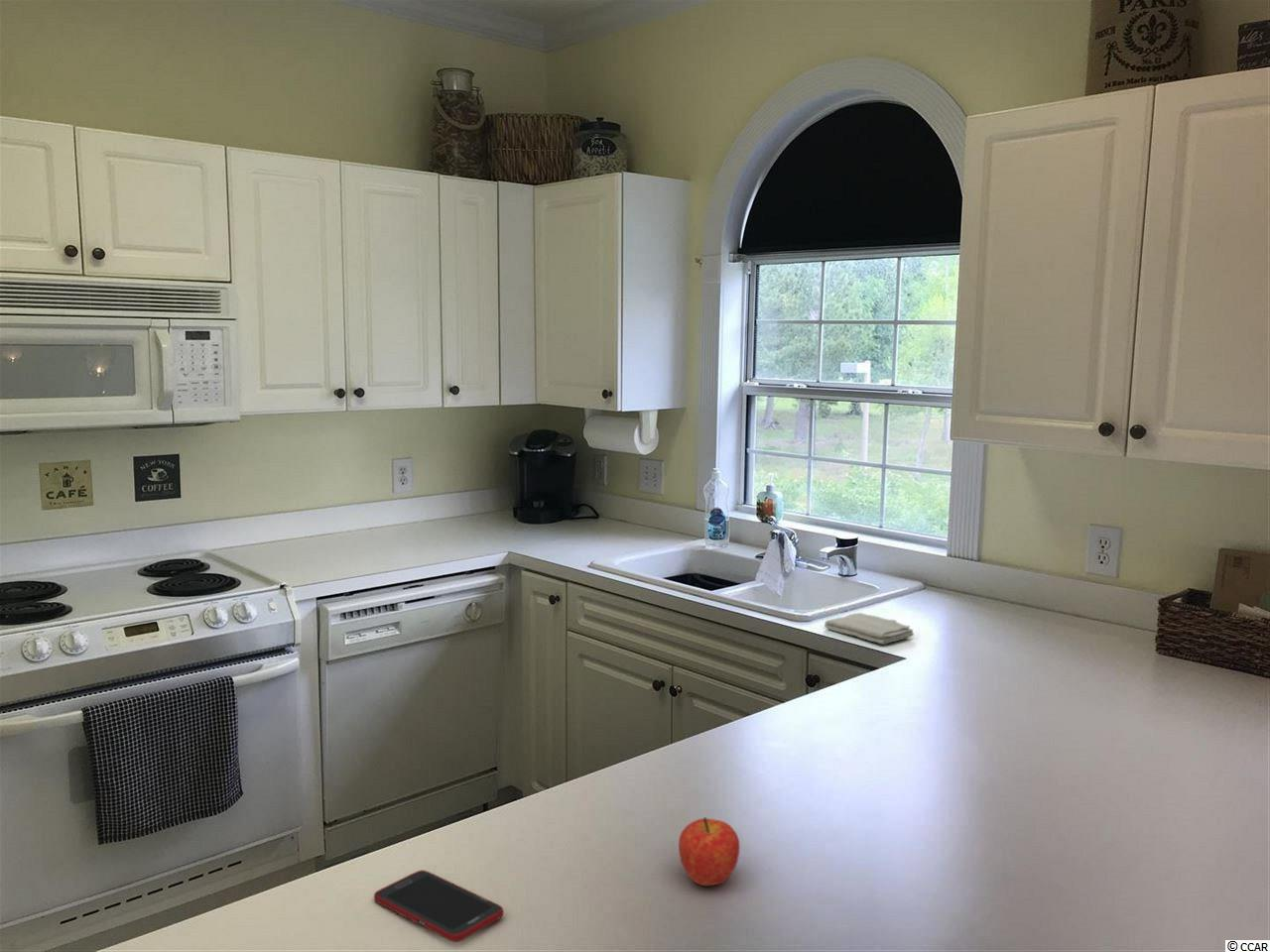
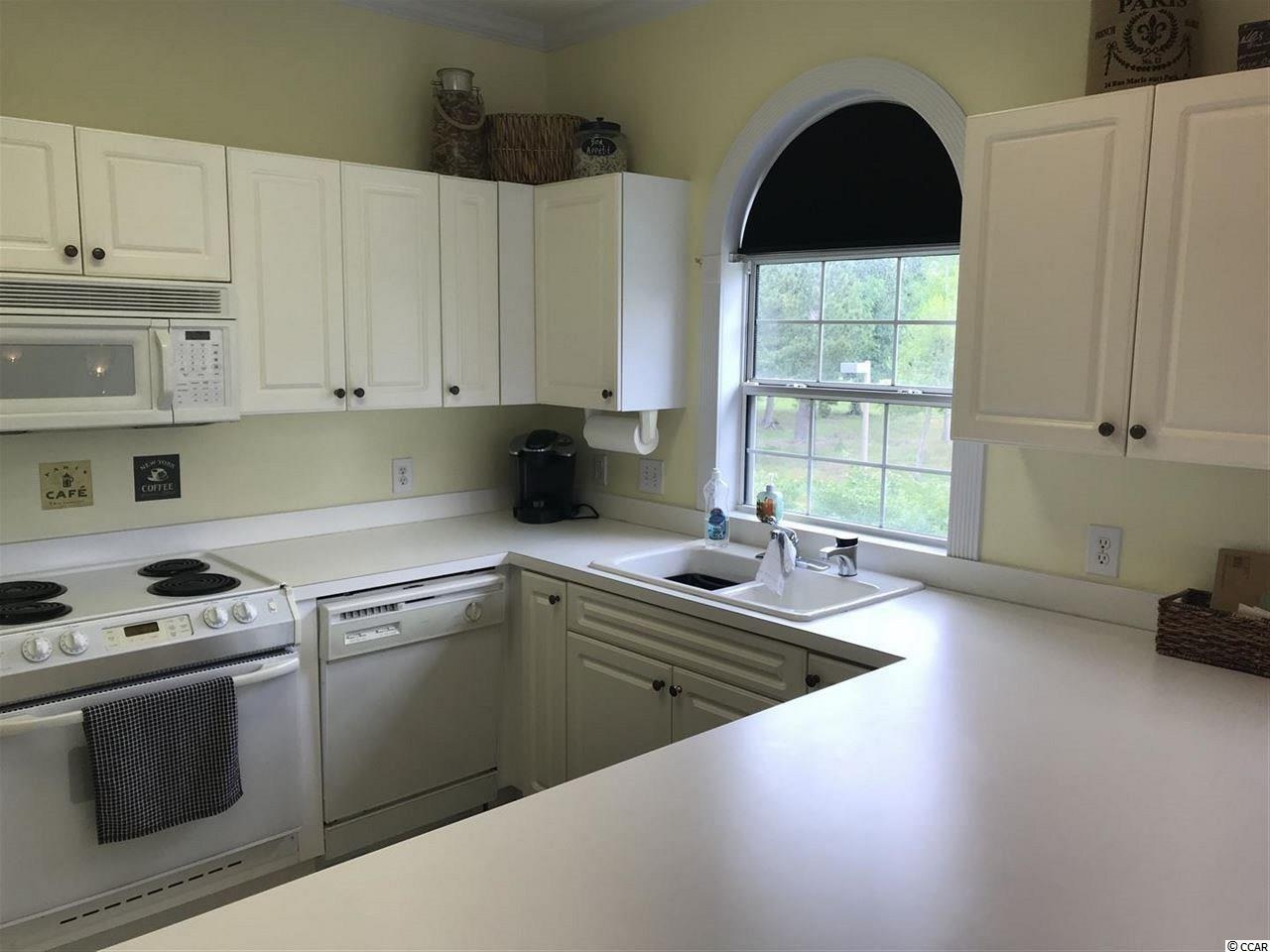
- cell phone (438, 904)
- washcloth (868, 627)
- fruit (708, 850)
